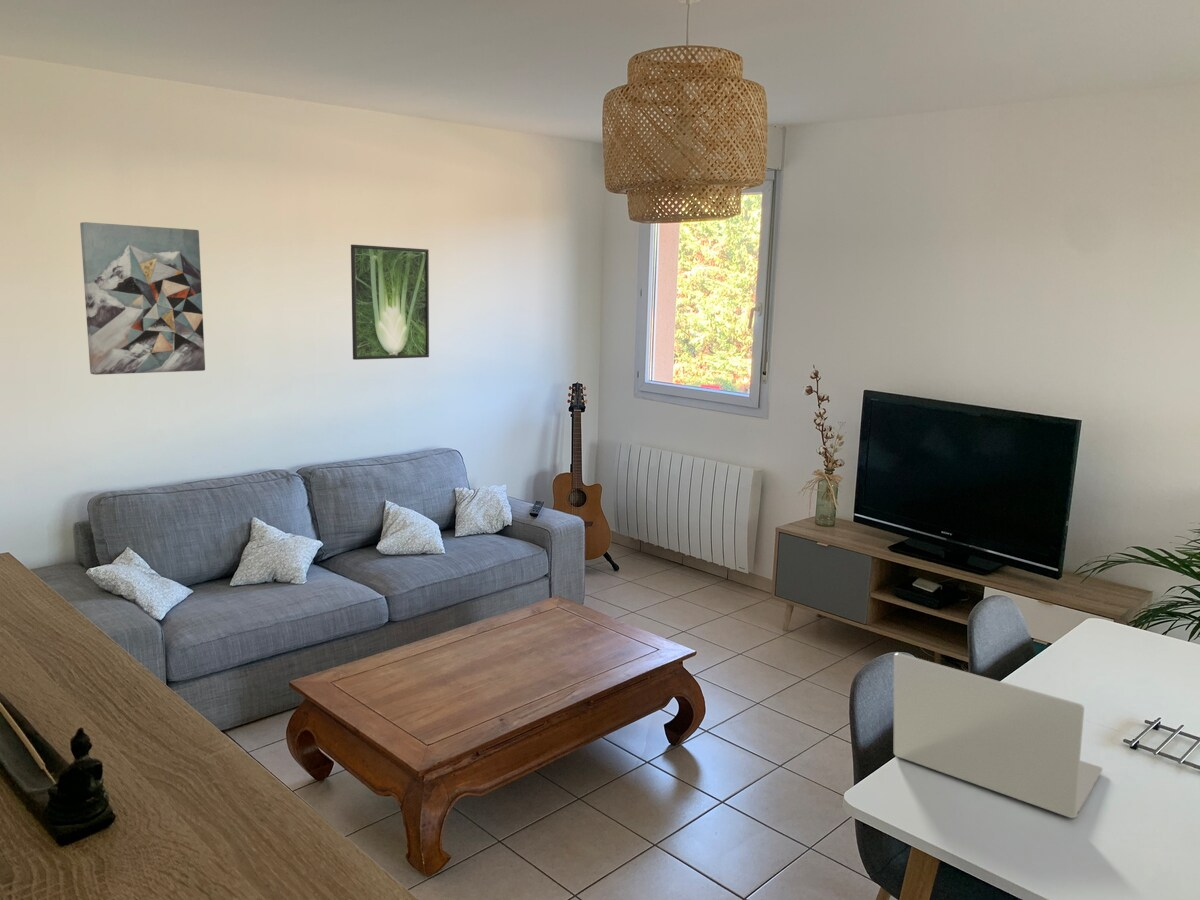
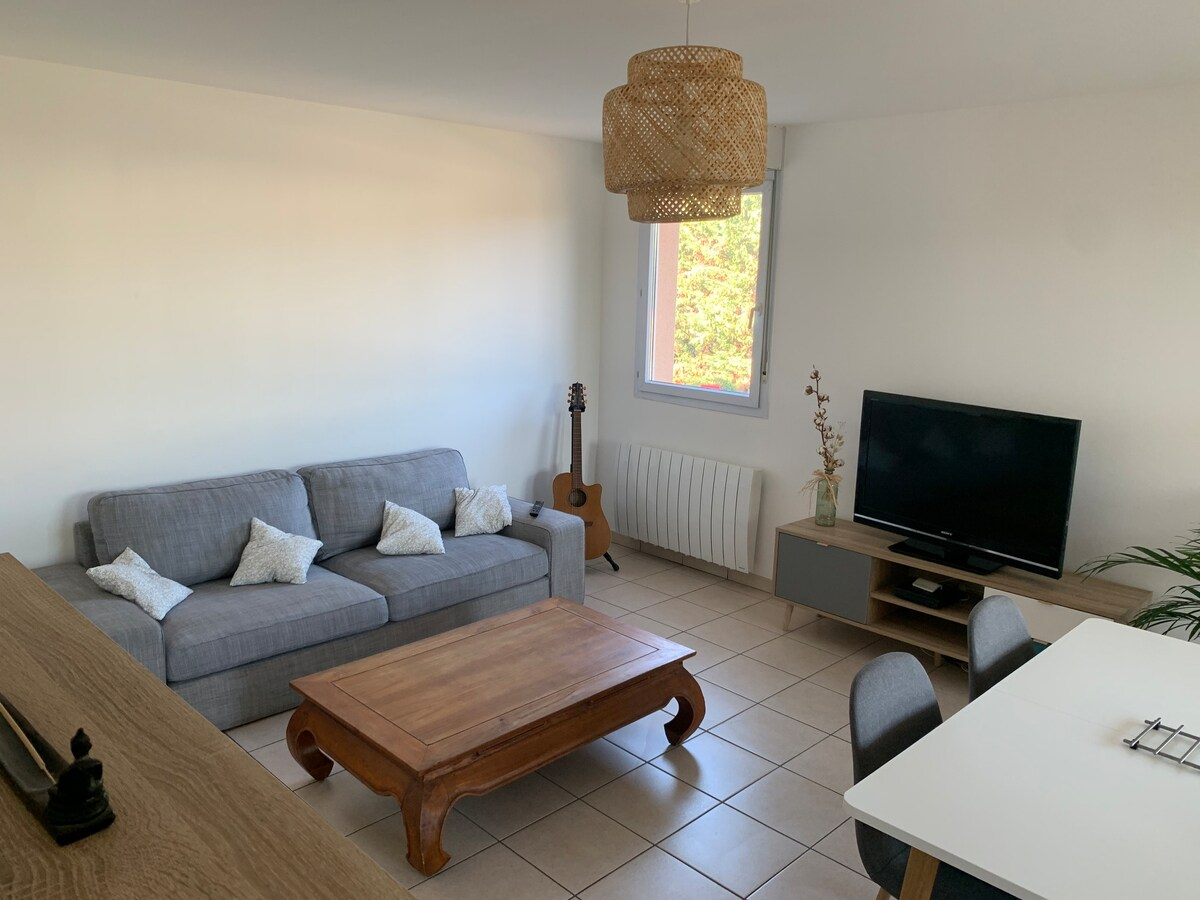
- wall art (145, 300)
- laptop (999, 712)
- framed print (391, 303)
